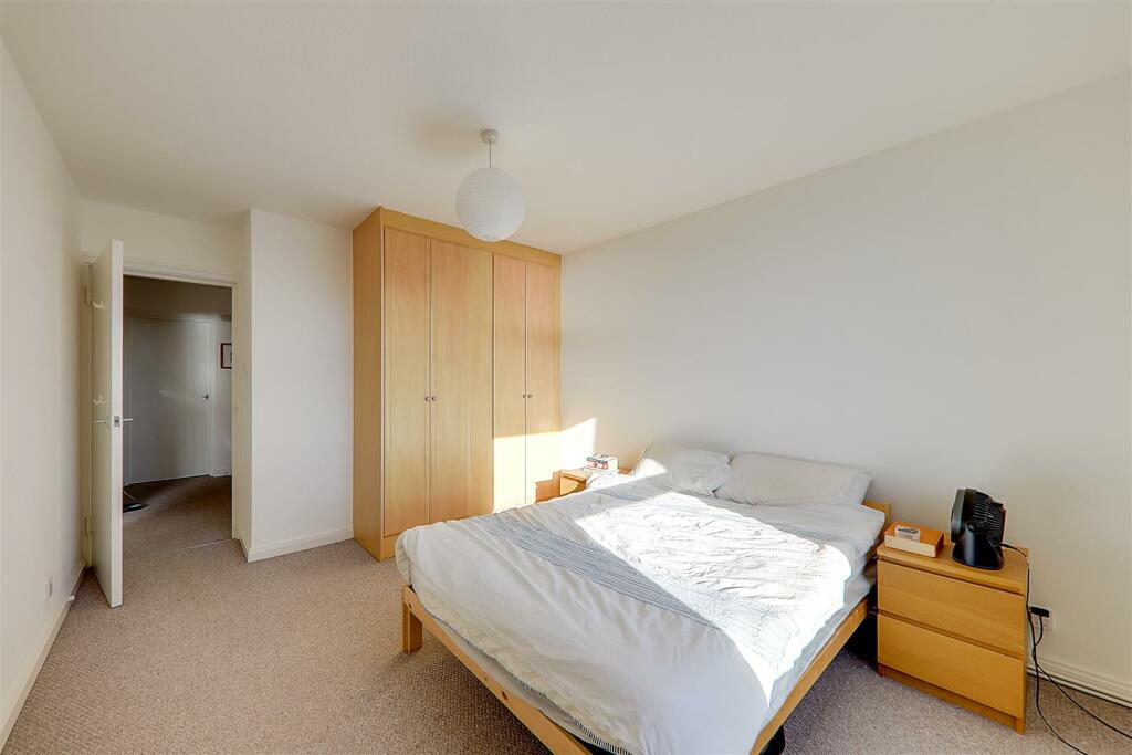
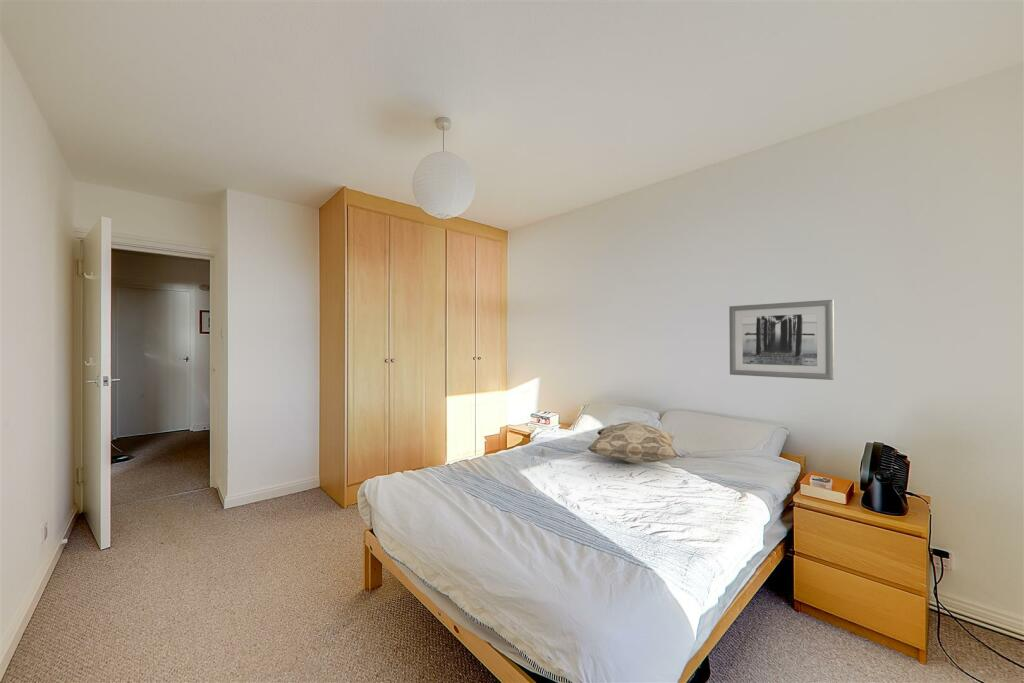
+ wall art (777, 340)
+ decorative pillow (633, 441)
